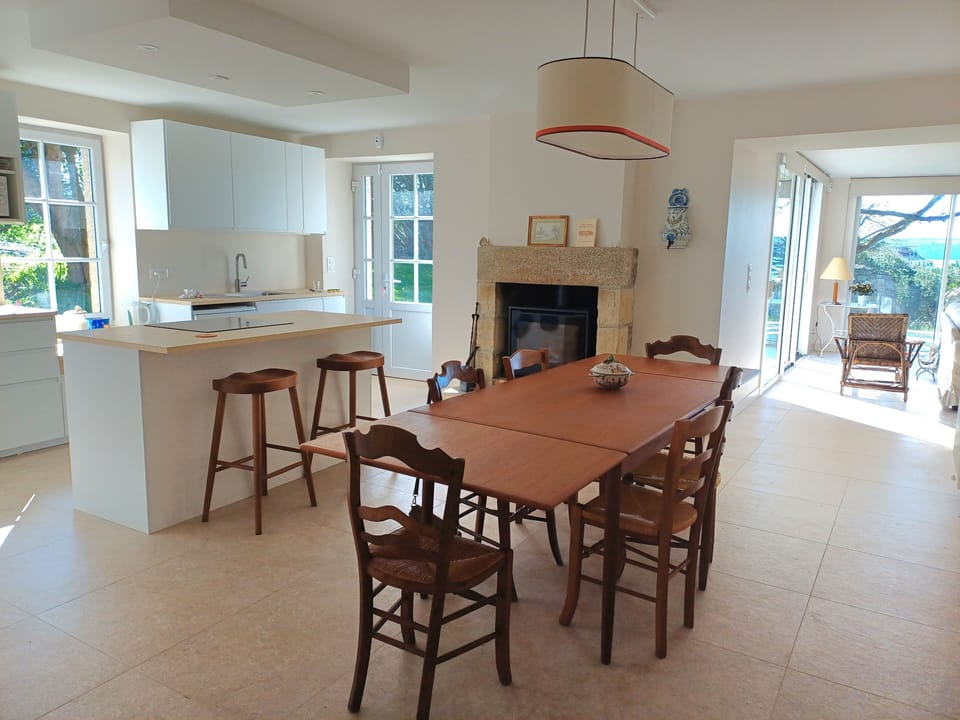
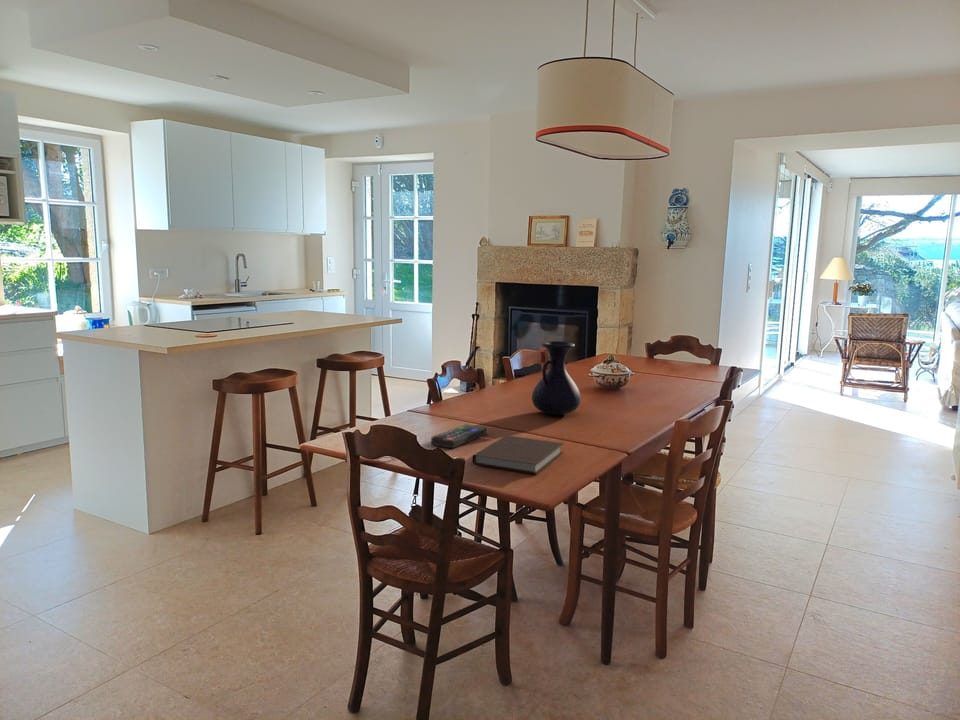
+ vase (556, 378)
+ remote control (459, 435)
+ notebook (519, 453)
